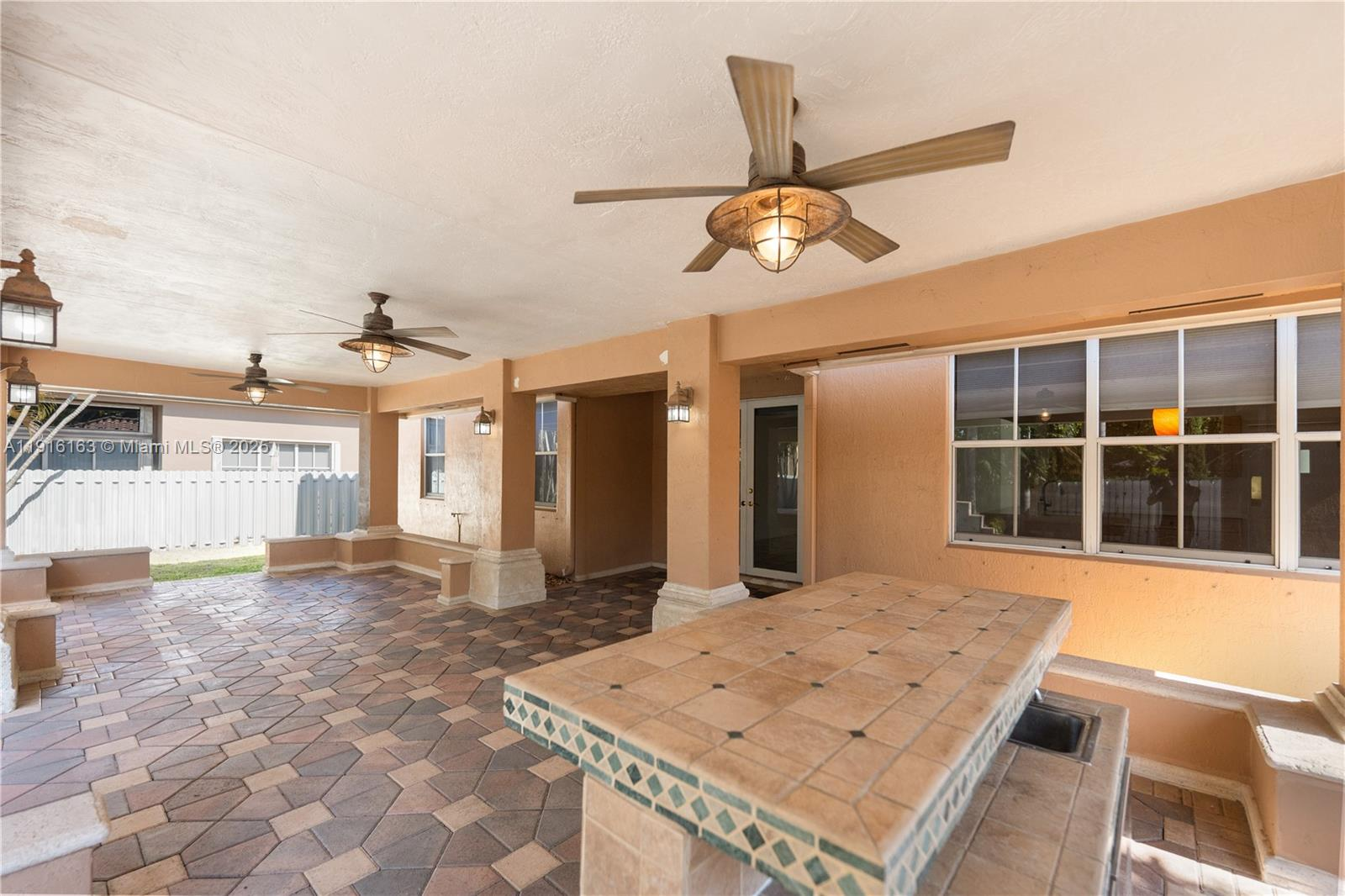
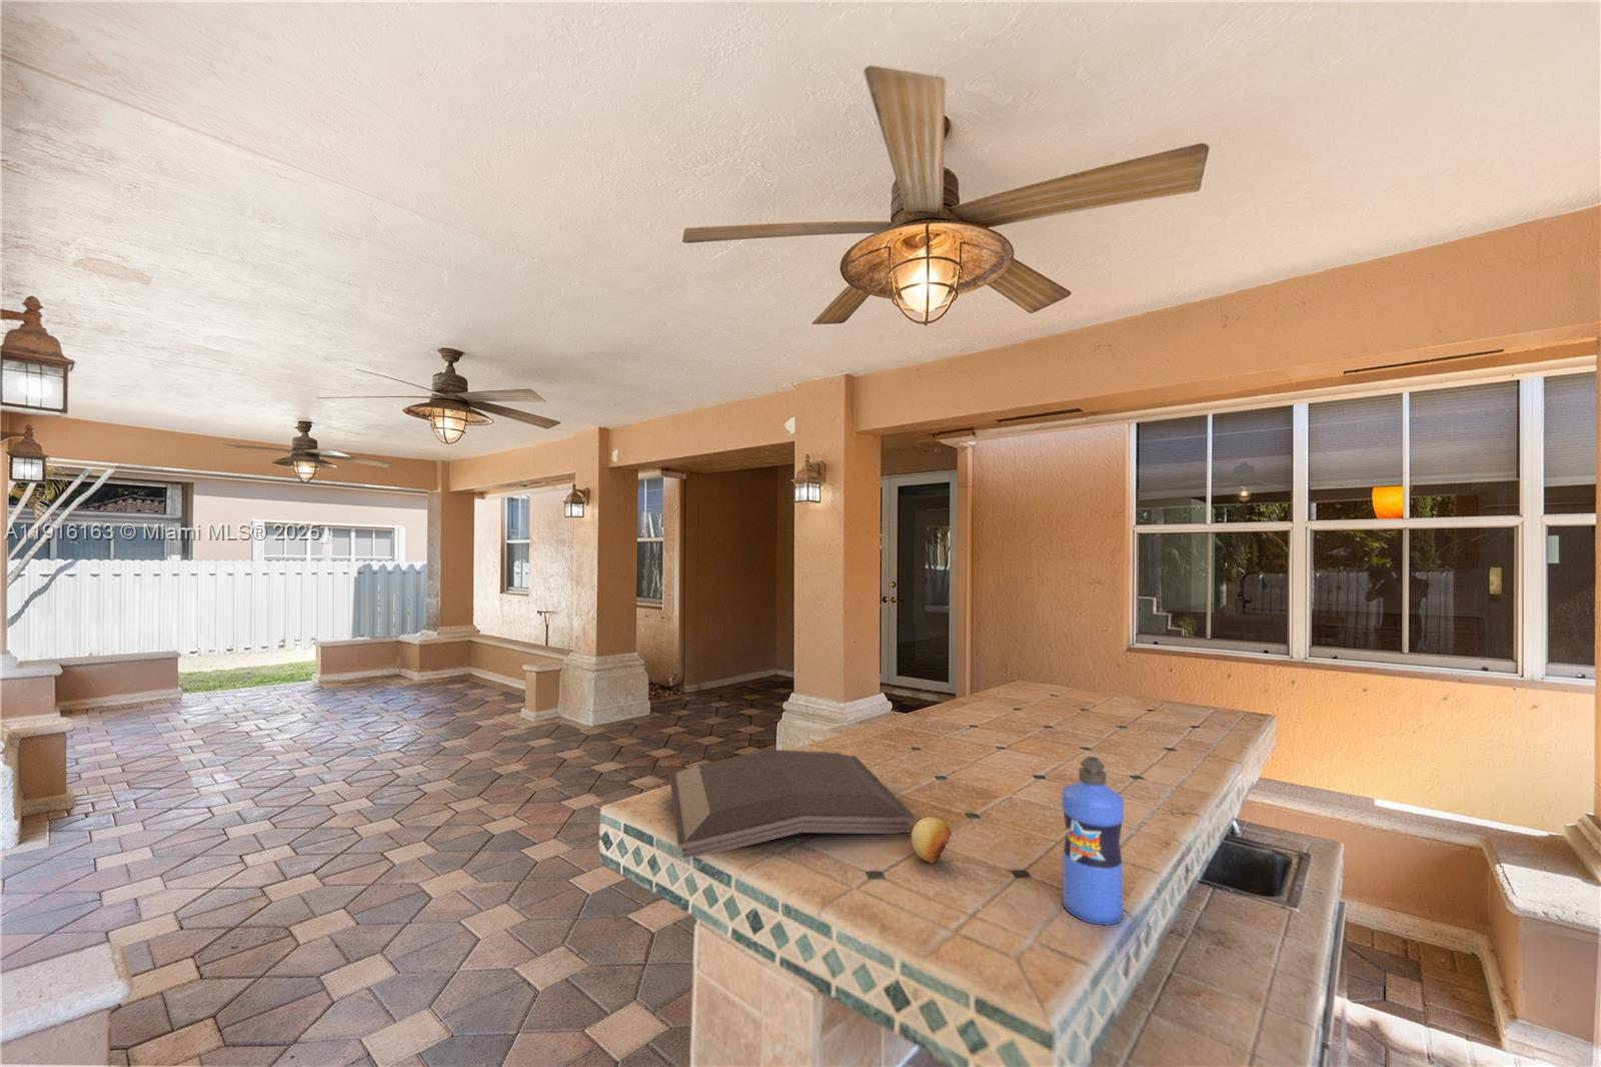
+ fruit (931, 840)
+ water bottle (1092, 832)
+ serving tray (782, 788)
